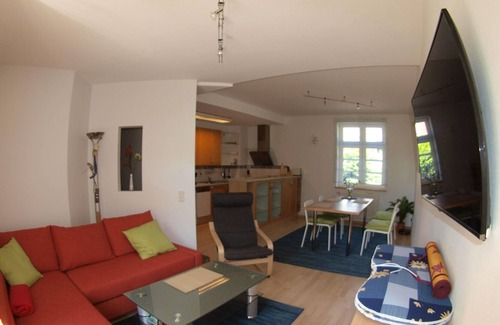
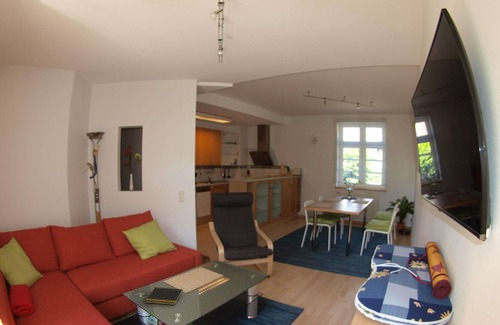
+ notepad (164, 295)
